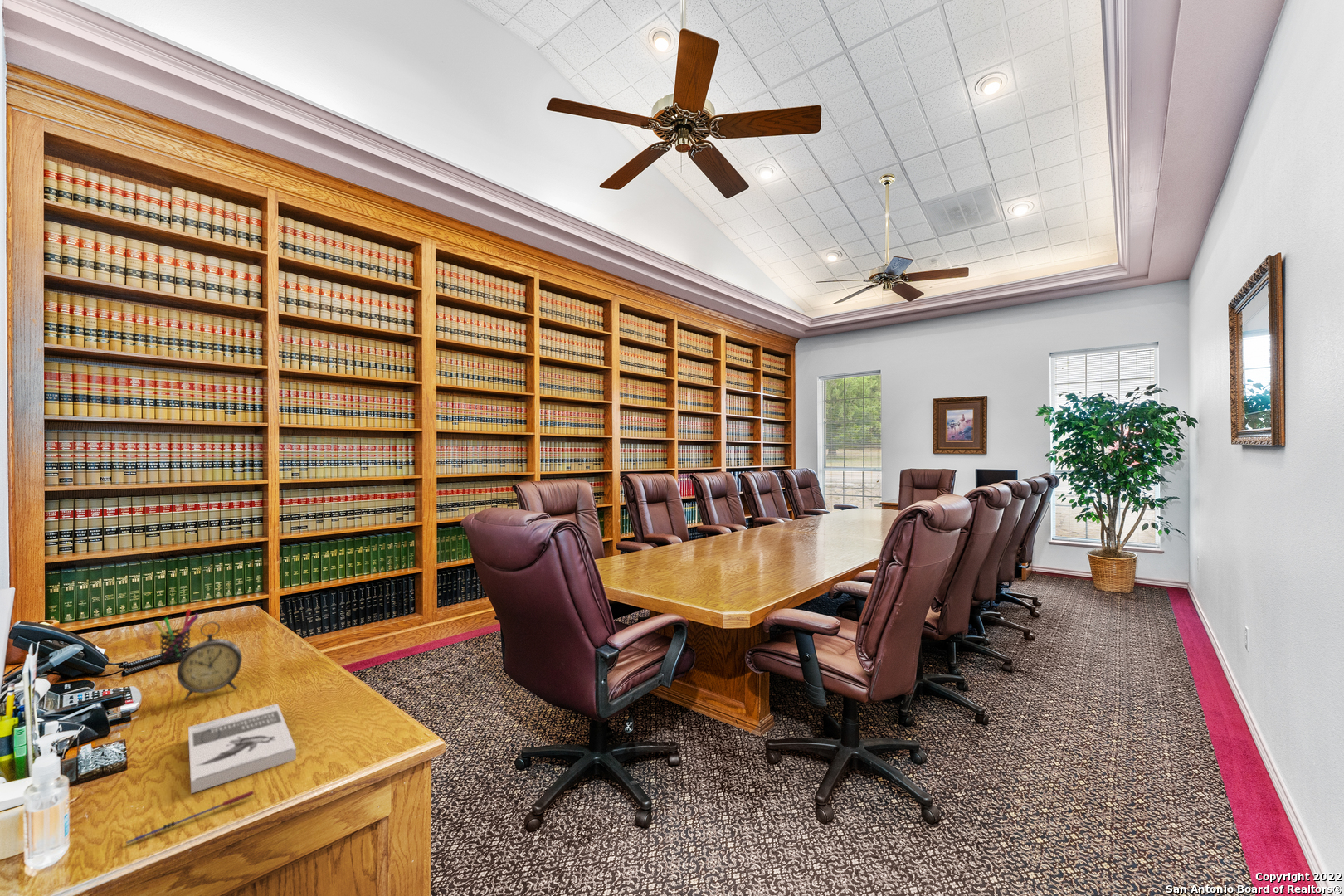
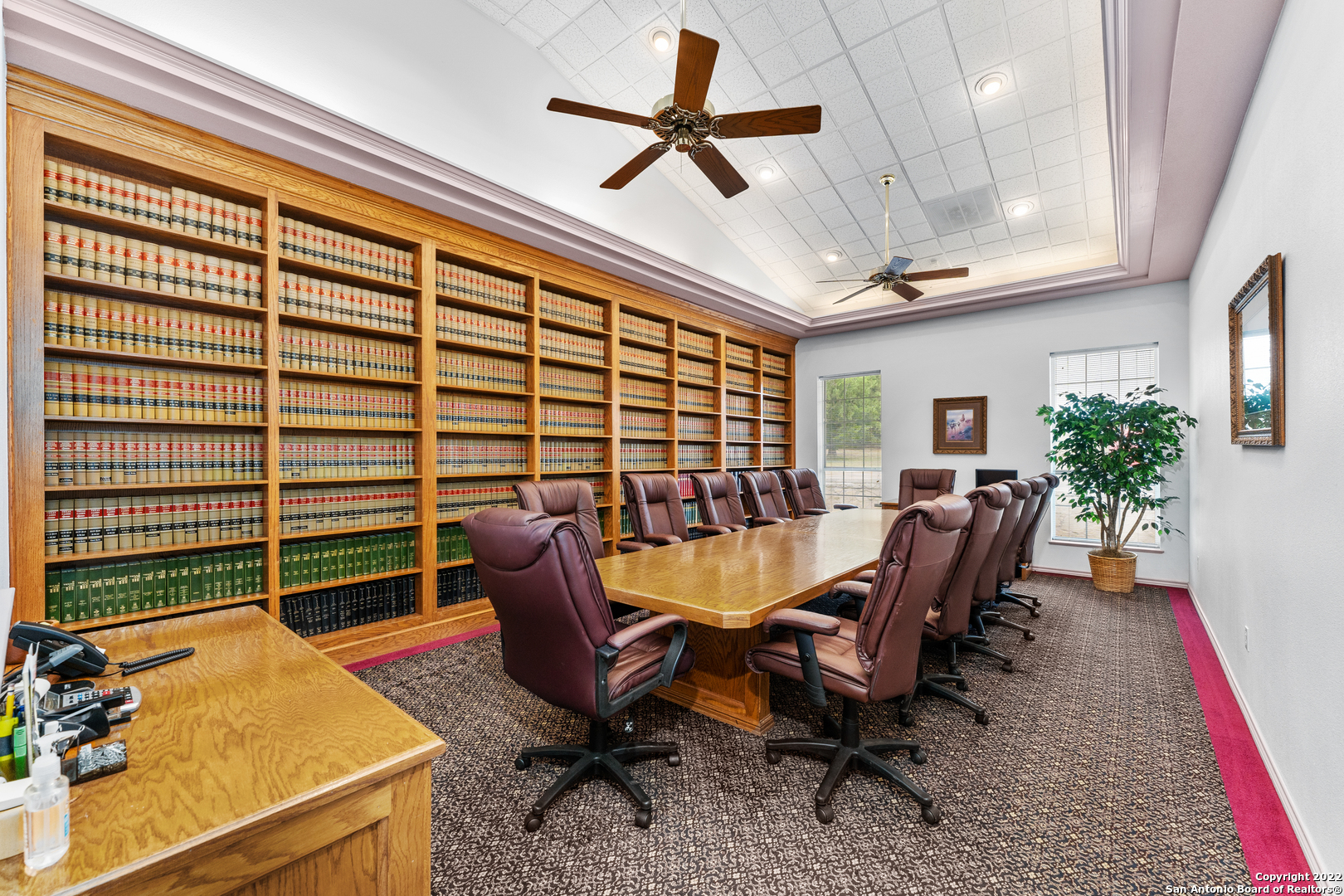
- alarm clock (211, 657)
- pen holder (175, 635)
- book (240, 743)
- pen (193, 815)
